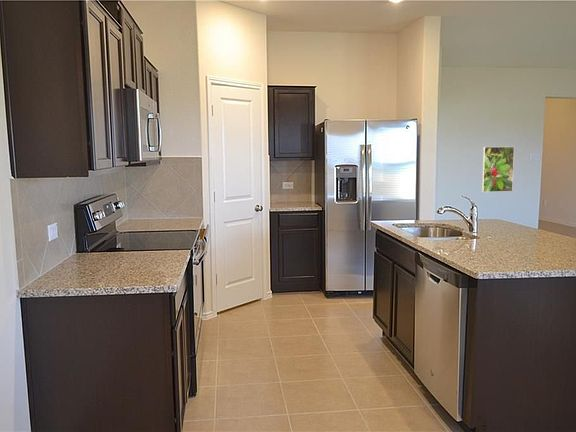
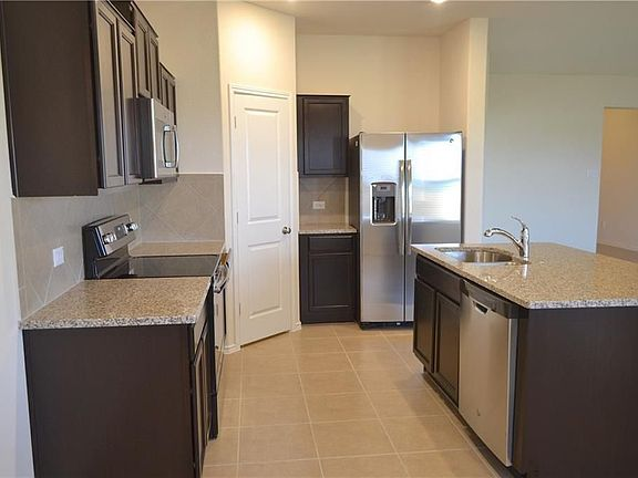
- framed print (498, 169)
